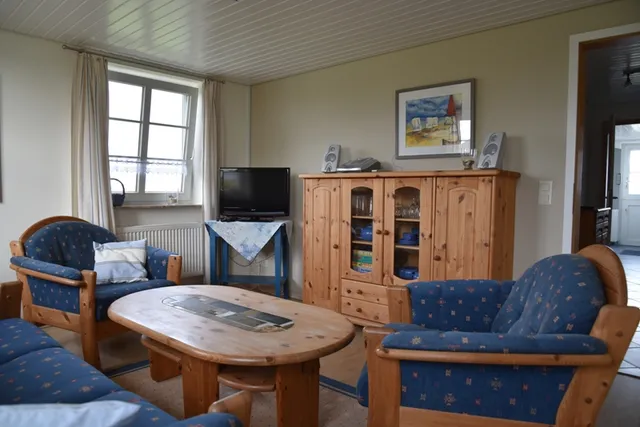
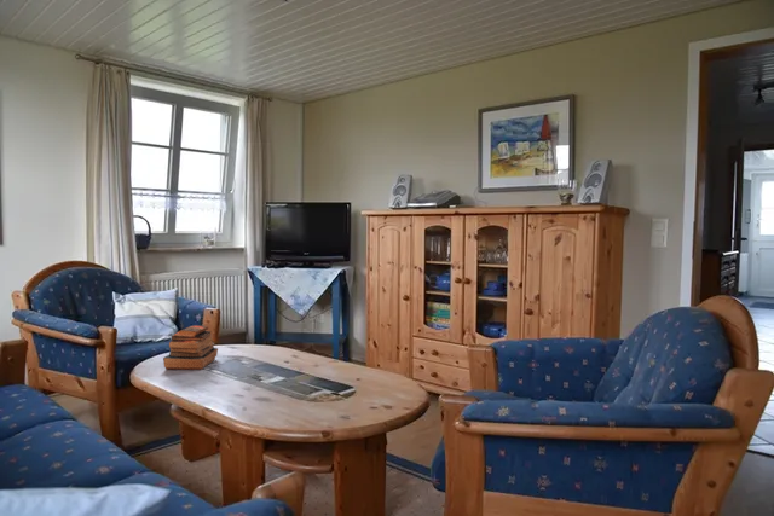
+ book (191, 346)
